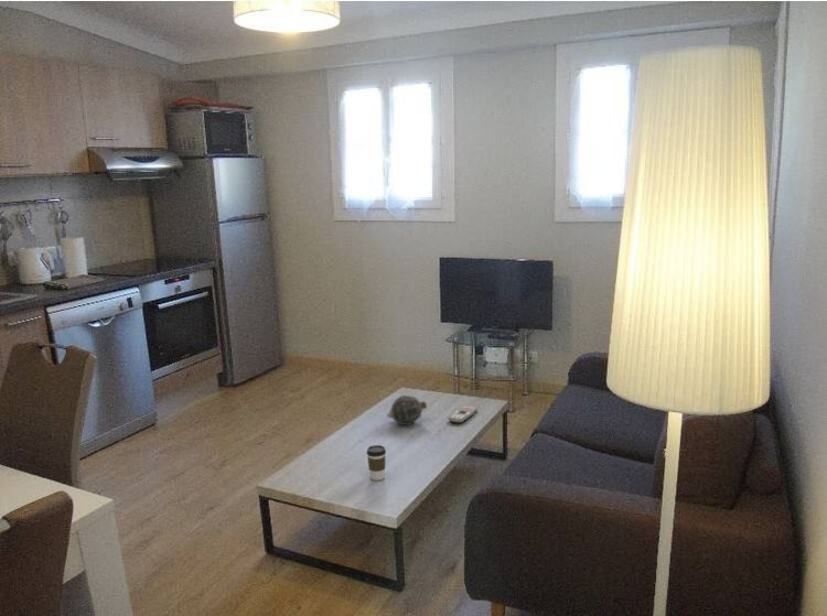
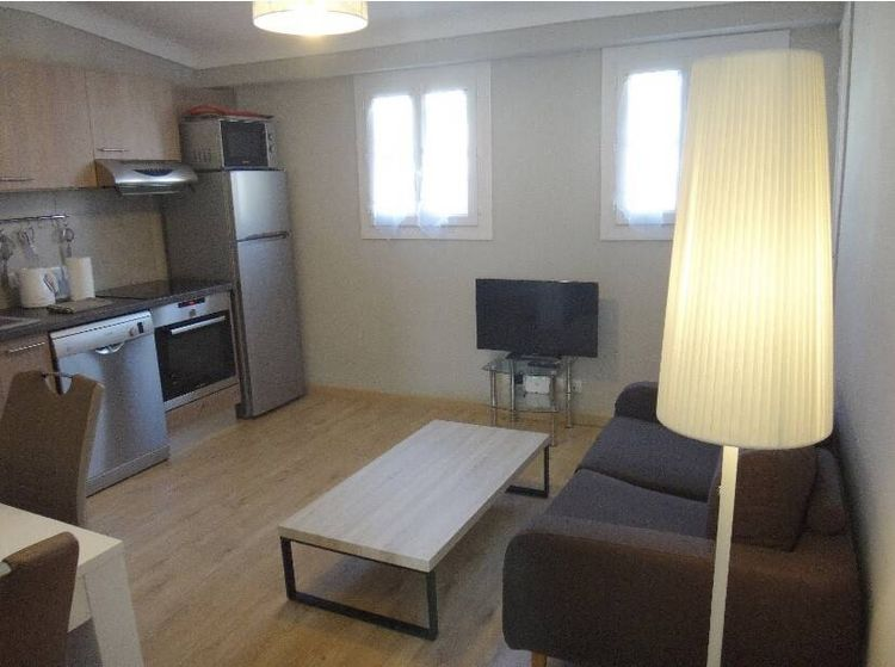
- coffee cup (376, 463)
- grenade (407, 410)
- remote control (462, 414)
